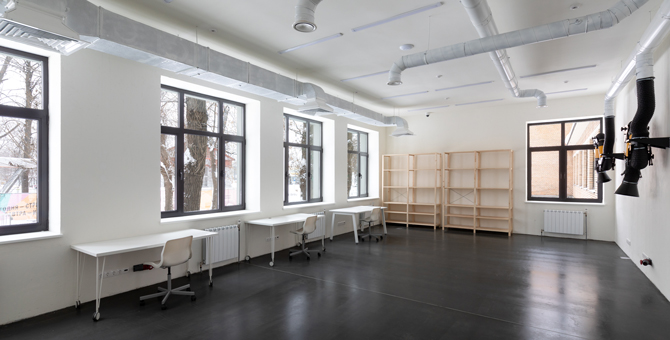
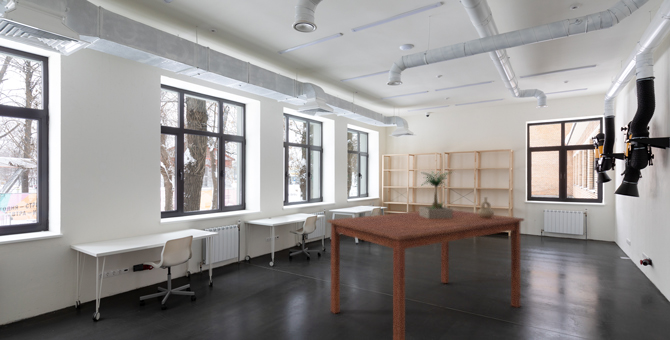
+ potted plant (435, 193)
+ ceramic jug (486, 207)
+ dining table (441, 263)
